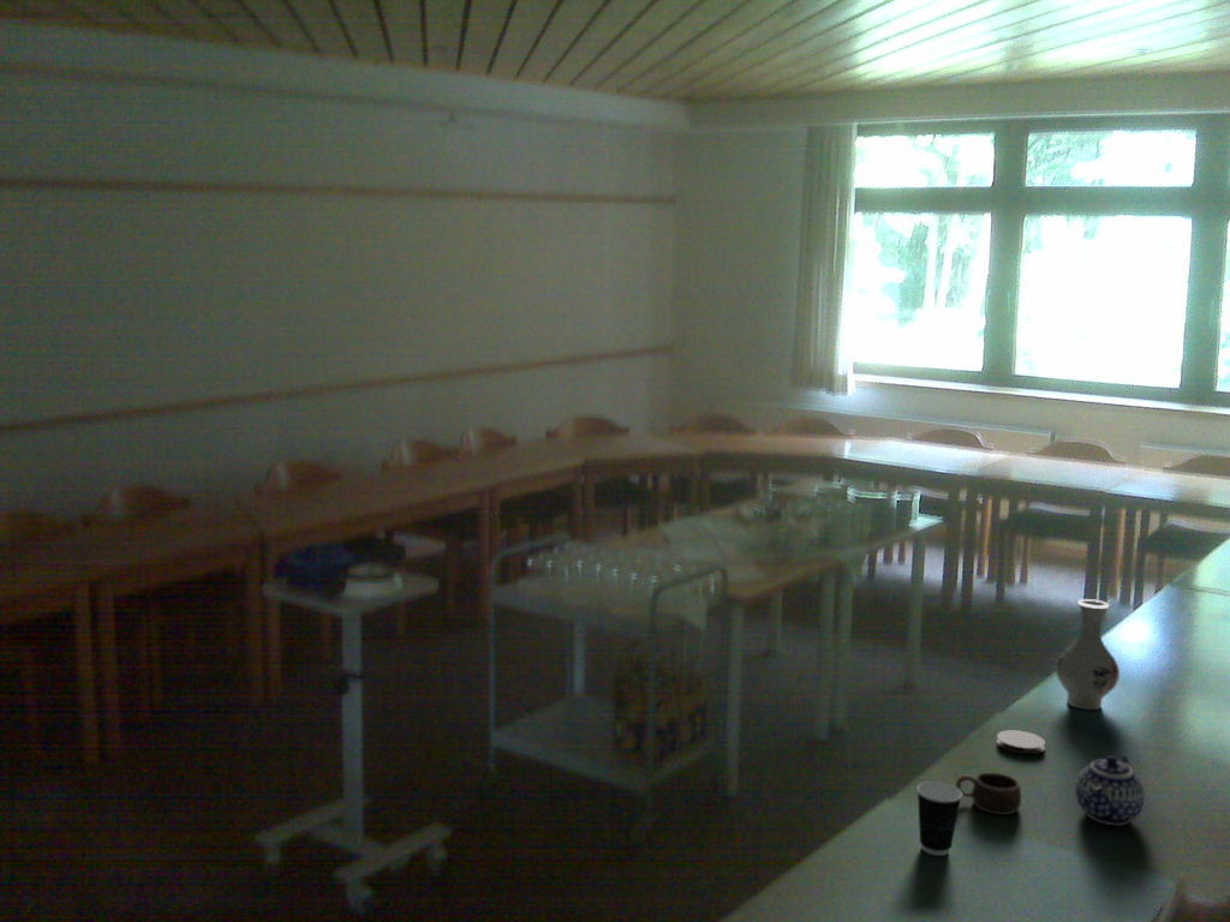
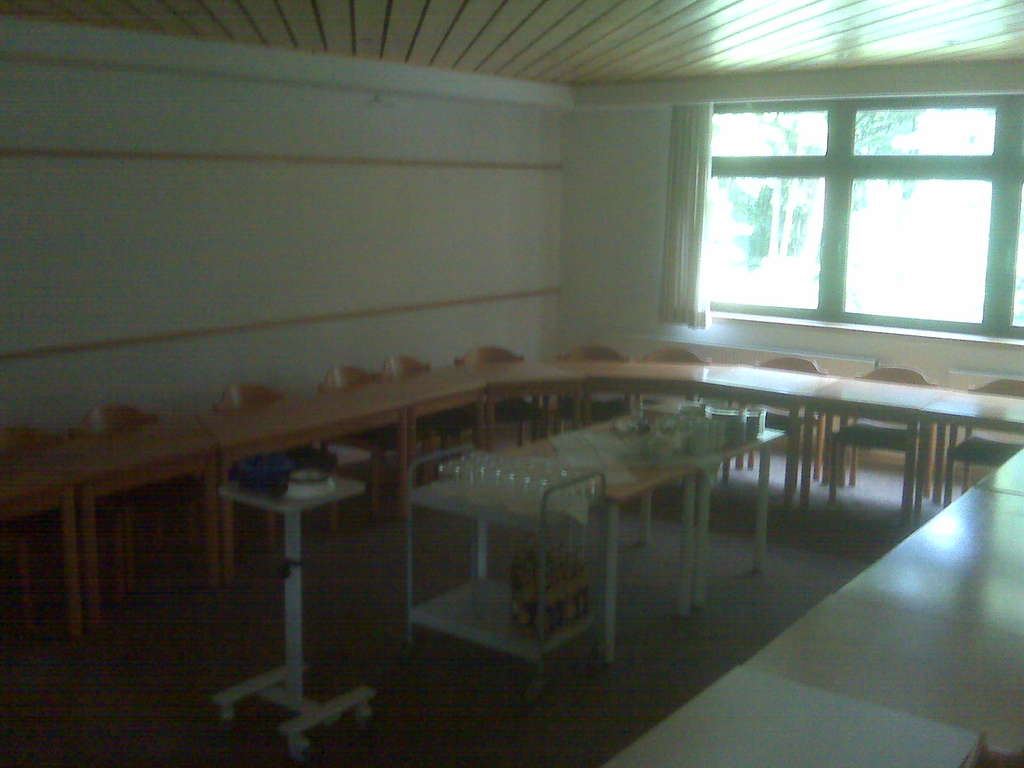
- cup (989, 791)
- vase (1088, 653)
- teapot (1110, 786)
- dixie cup (937, 820)
- coaster (1020, 742)
